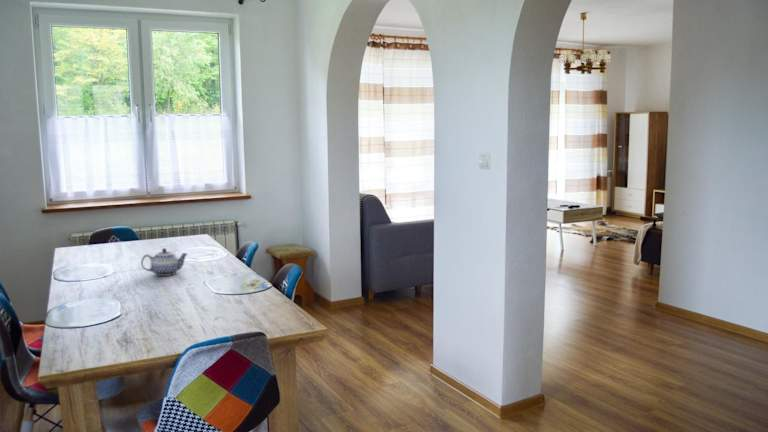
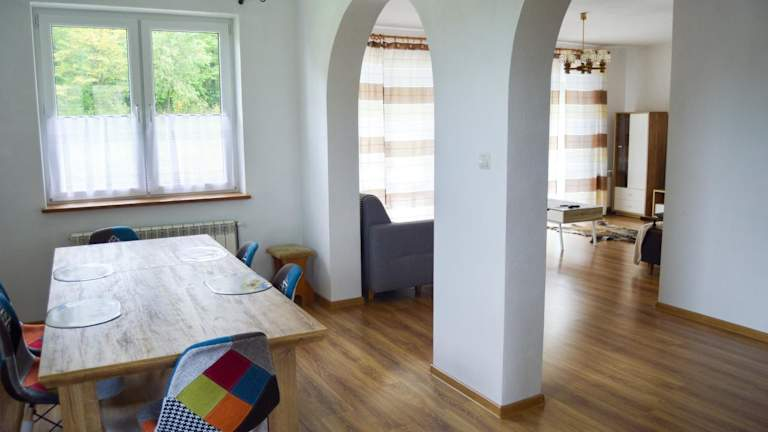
- teapot (164, 261)
